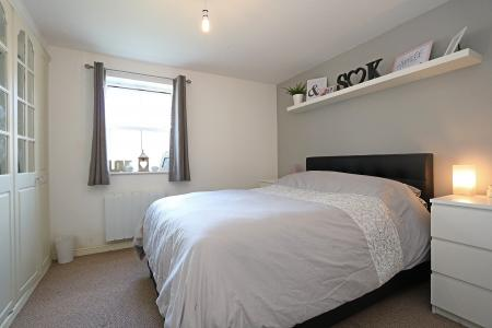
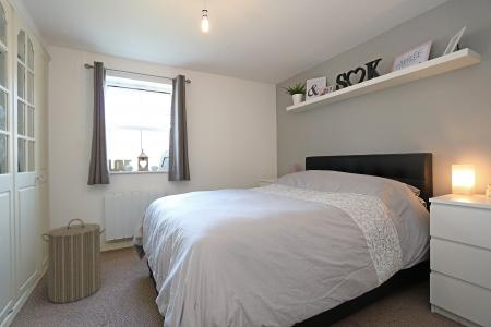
+ laundry hamper (75, 255)
